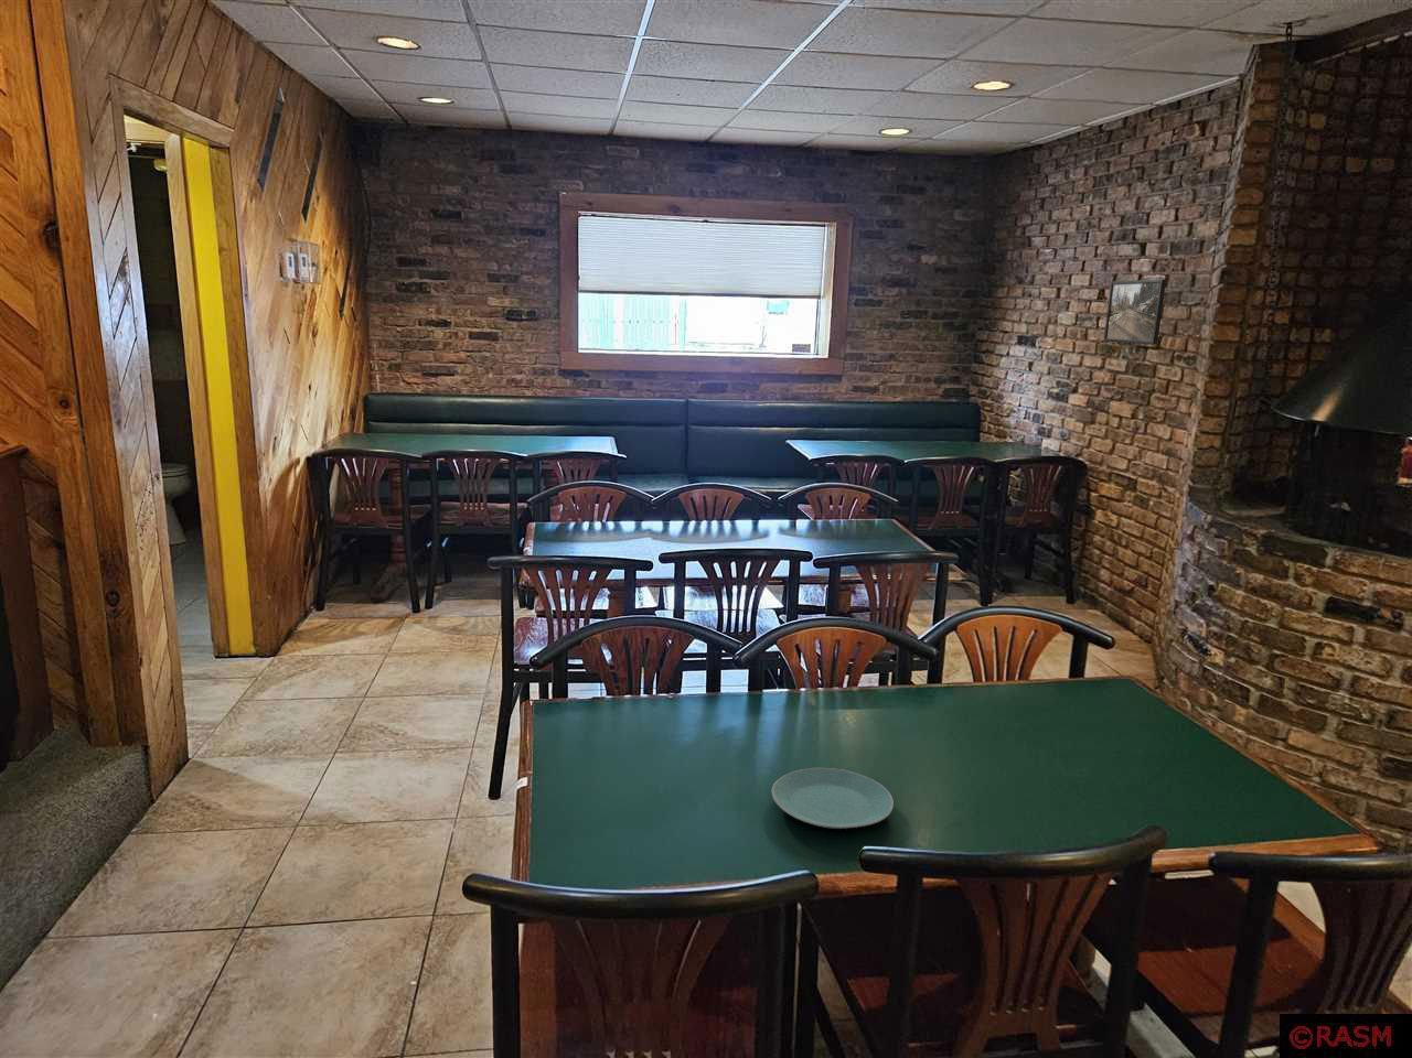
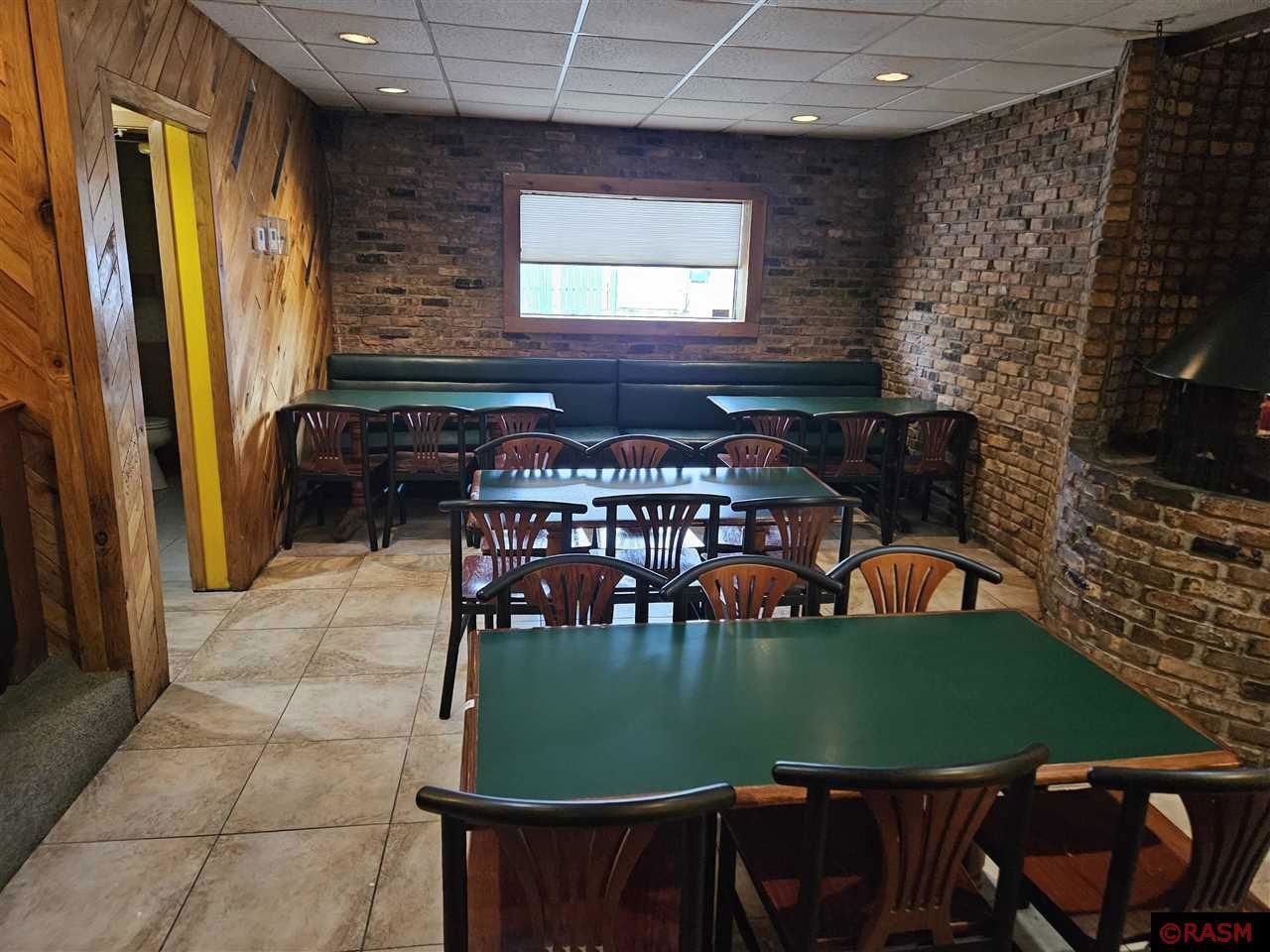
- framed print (1133, 312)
- plate (831, 801)
